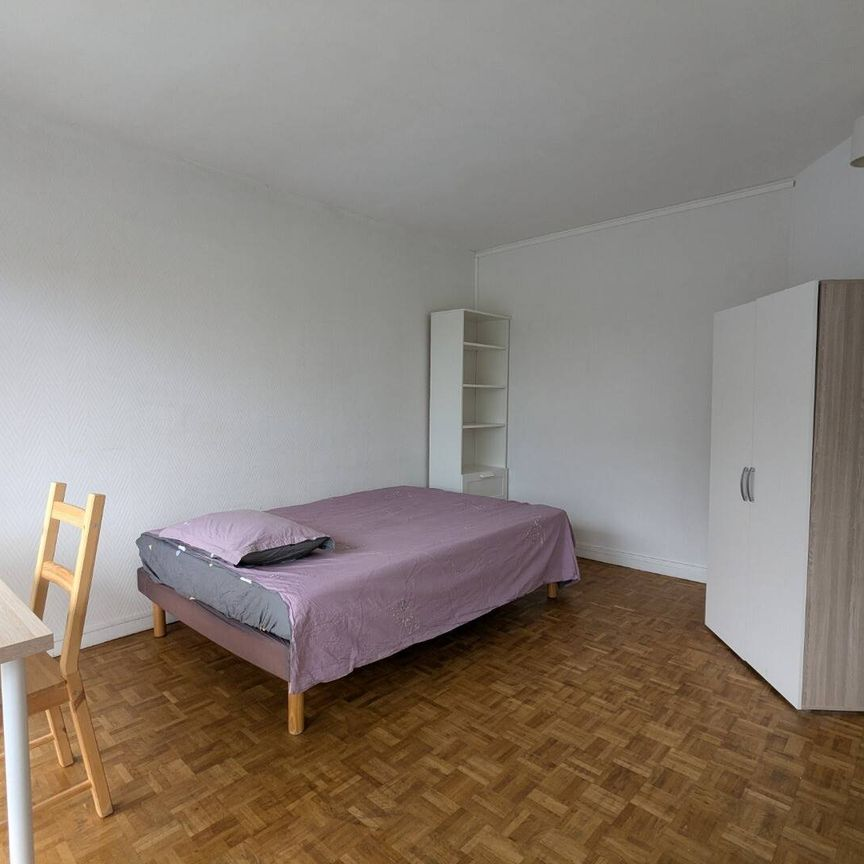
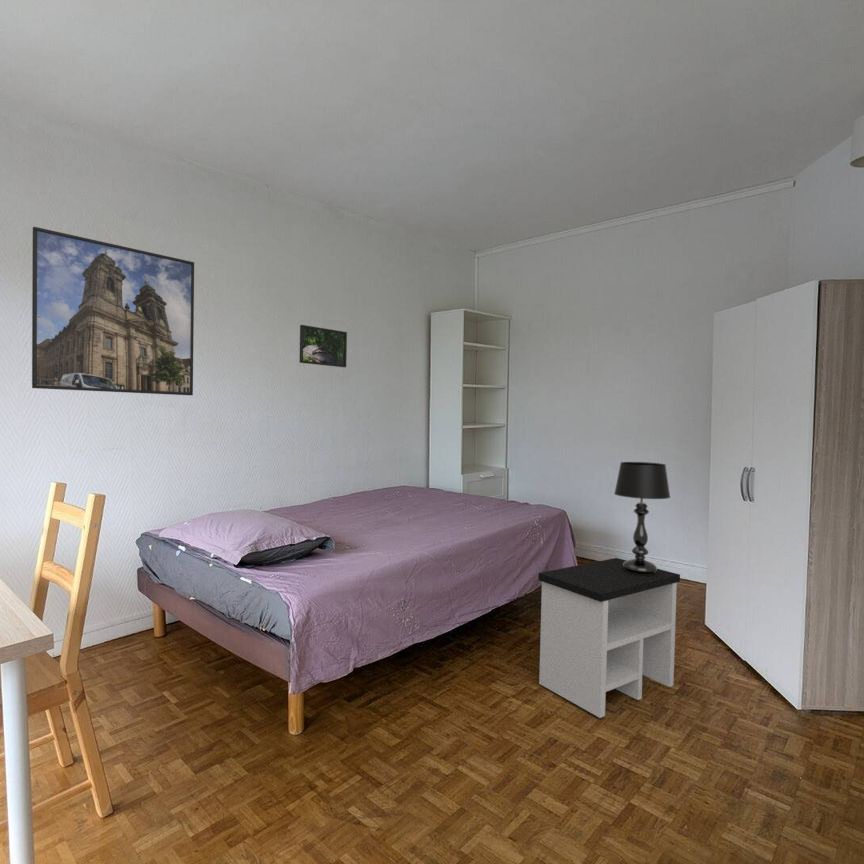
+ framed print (120, 319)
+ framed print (324, 346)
+ table lamp (641, 517)
+ side table (608, 629)
